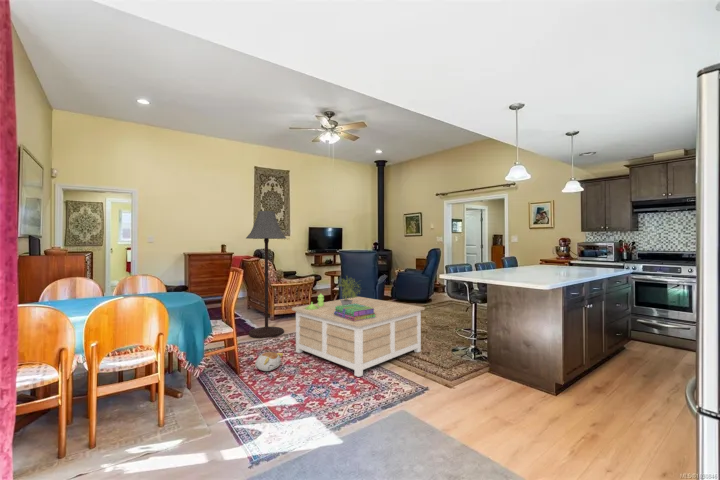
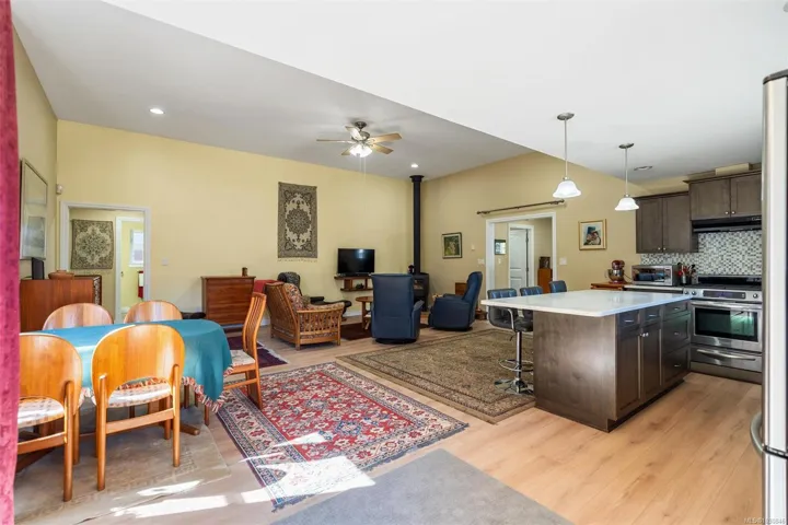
- stack of books (354, 311)
- floor lamp (266, 272)
- coffee table (358, 329)
- decorative container (312, 302)
- potted plant (348, 290)
- plush toy (266, 360)
